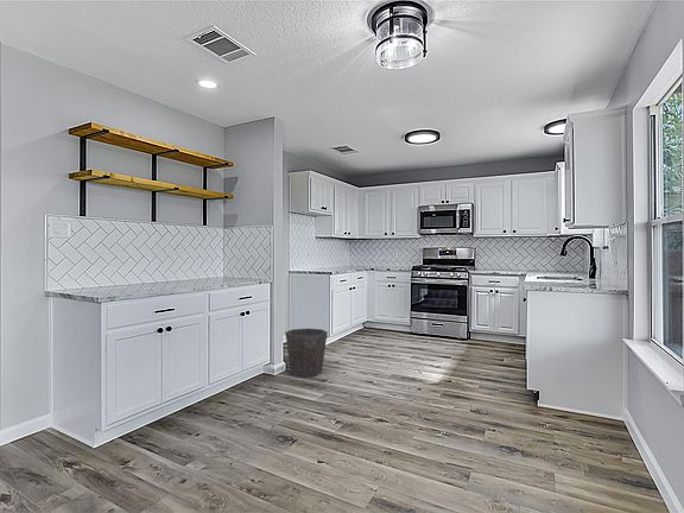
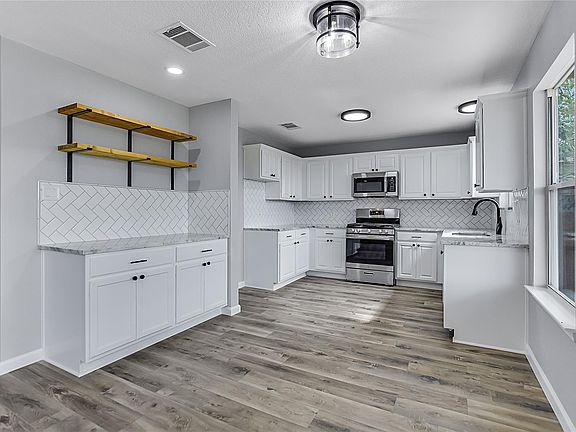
- waste bin (305, 352)
